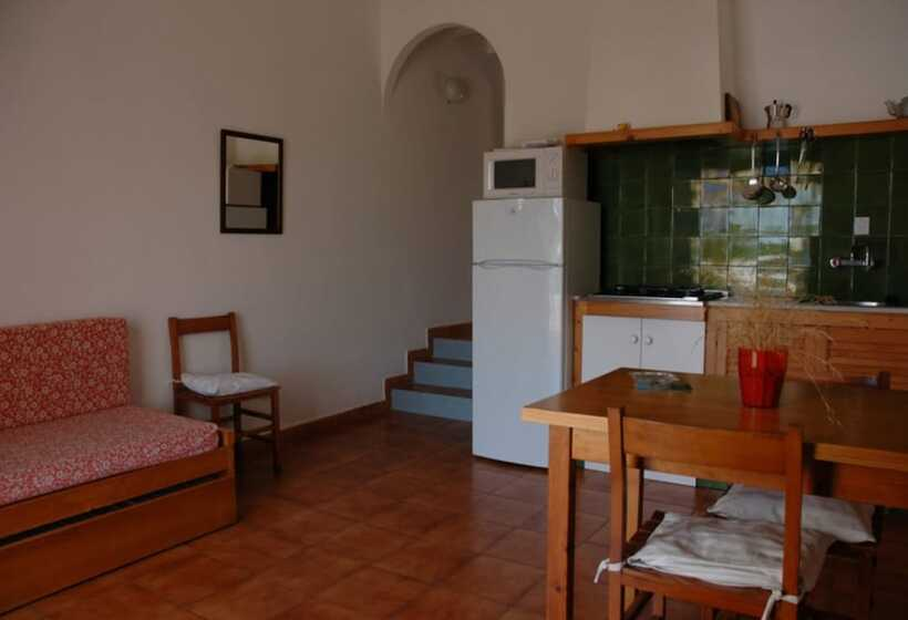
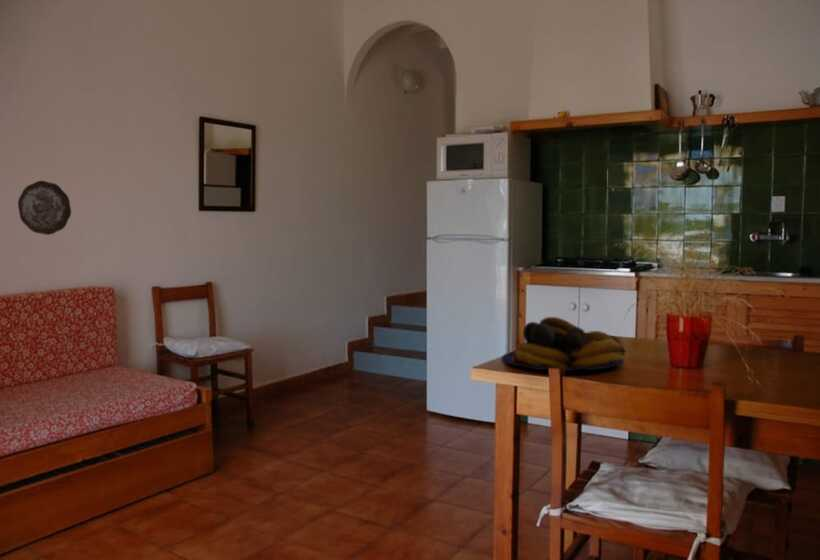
+ fruit bowl (561, 339)
+ decorative plate (44, 207)
